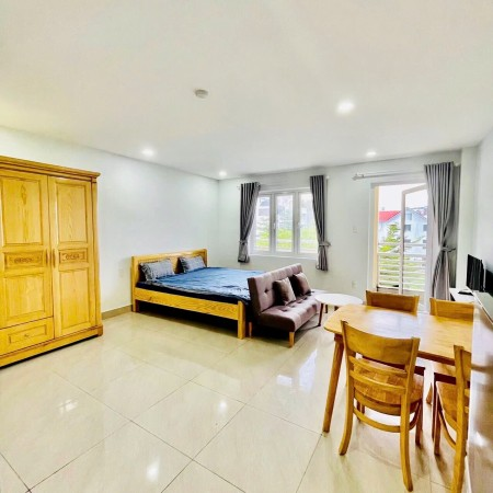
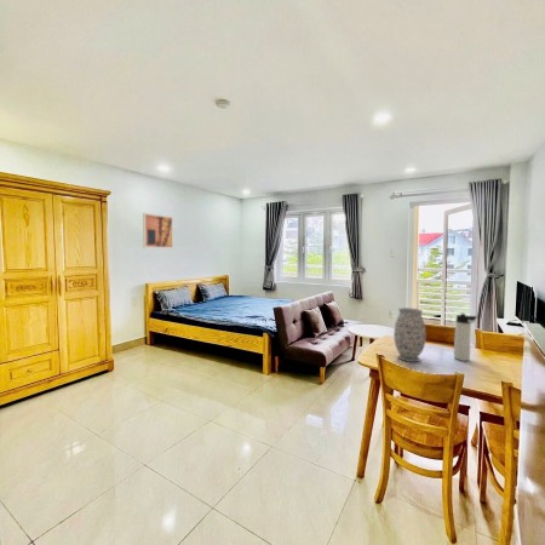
+ wall art (159, 231)
+ vase (409, 334)
+ thermos bottle (465, 337)
